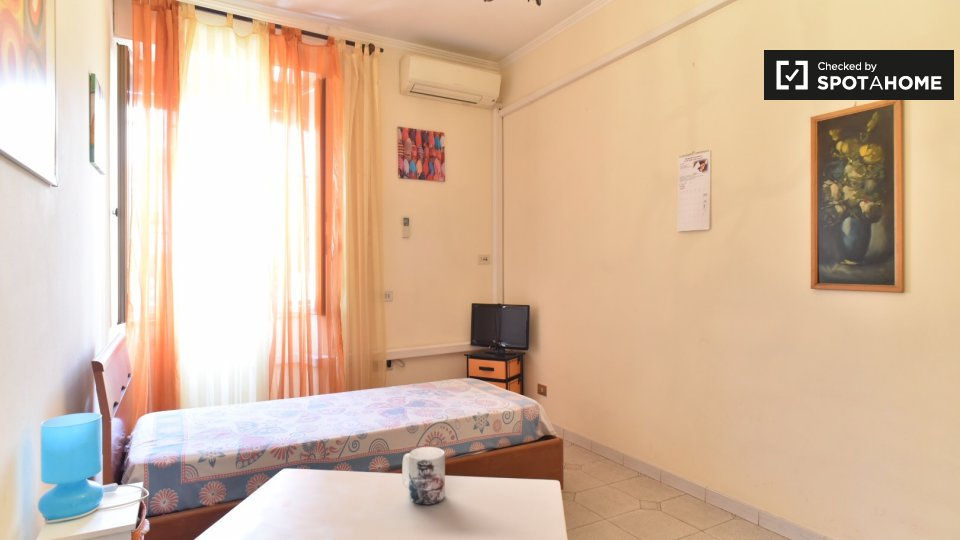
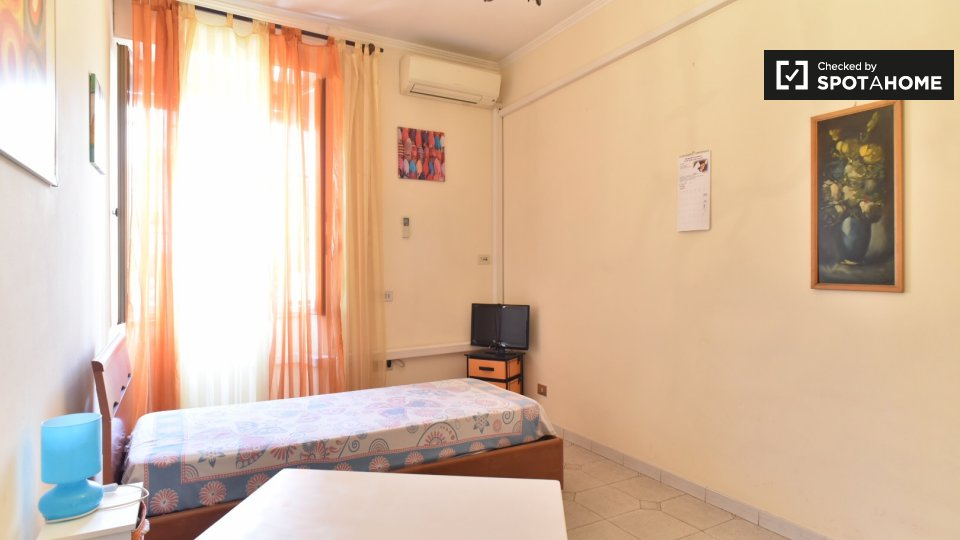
- mug (422, 475)
